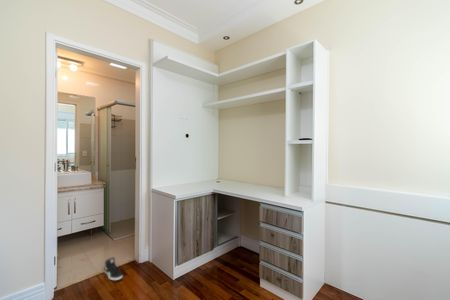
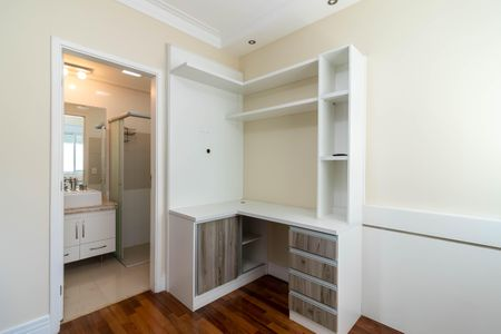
- sneaker (112, 267)
